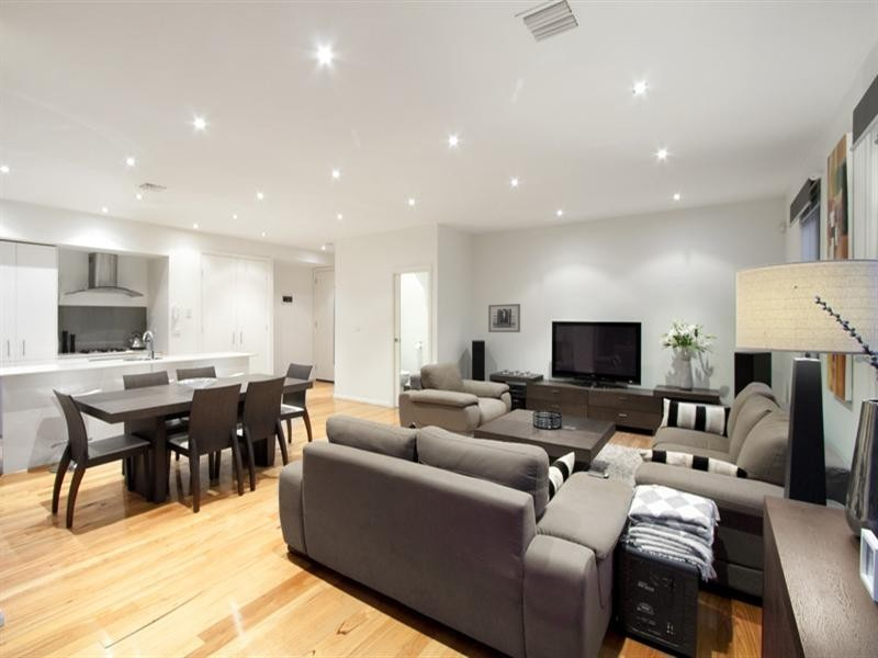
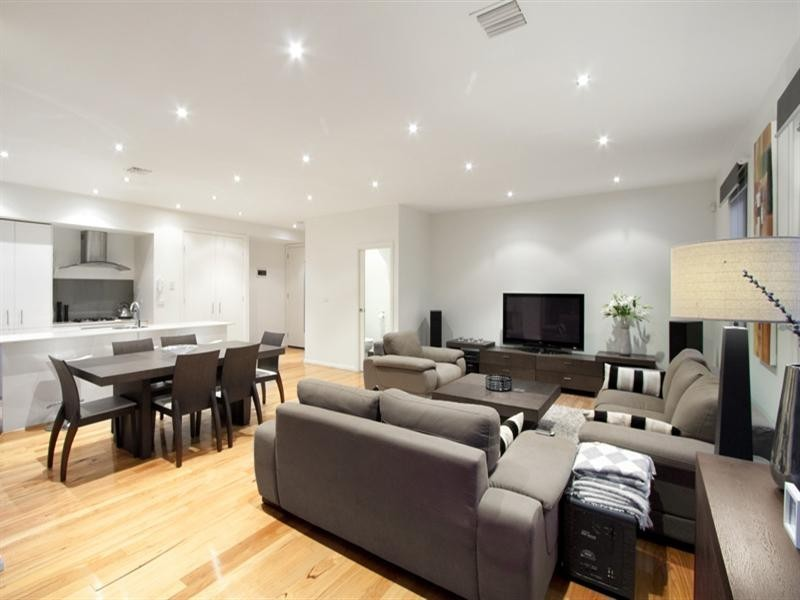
- wall art (504, 318)
